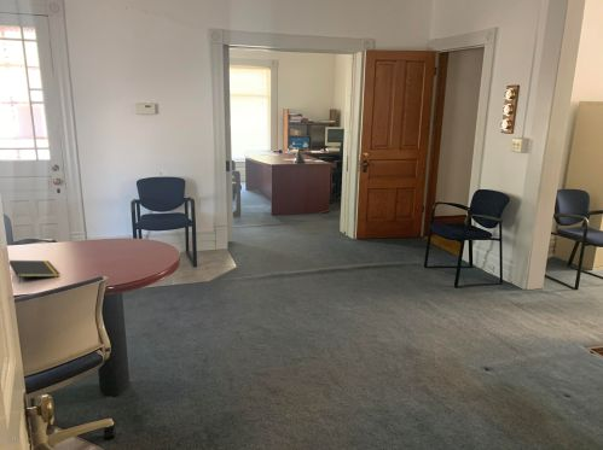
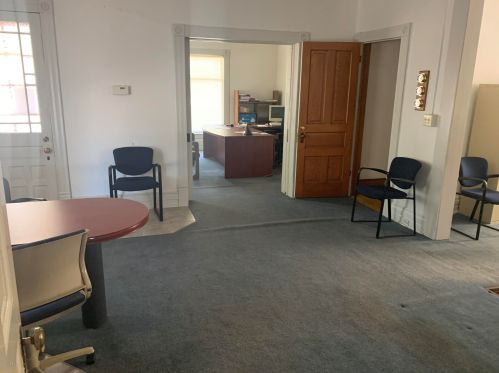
- notepad (34, 268)
